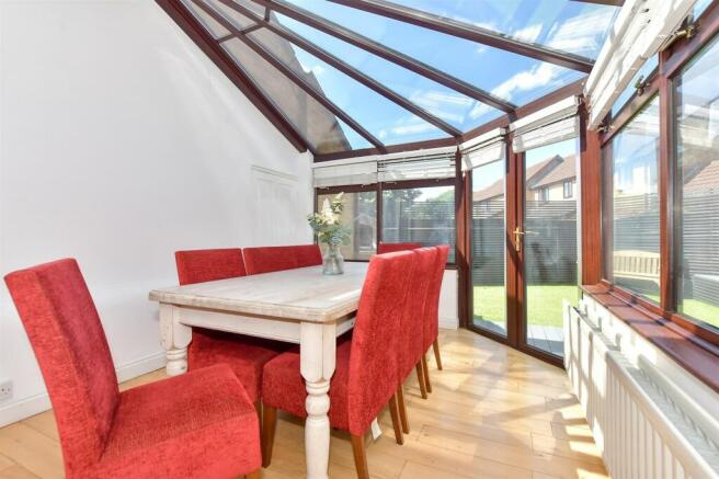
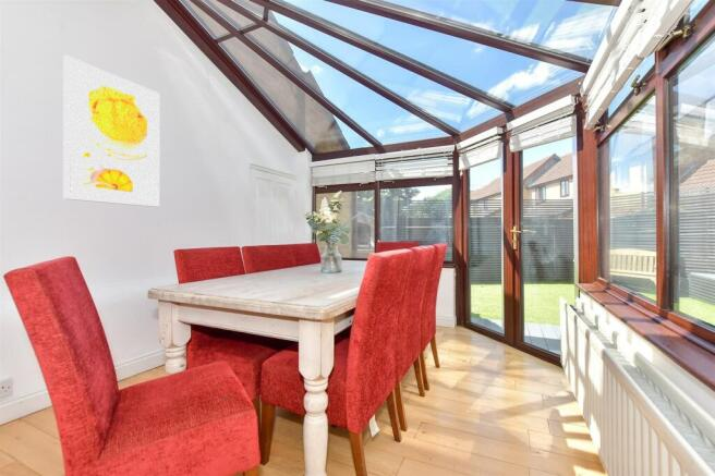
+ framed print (117, 139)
